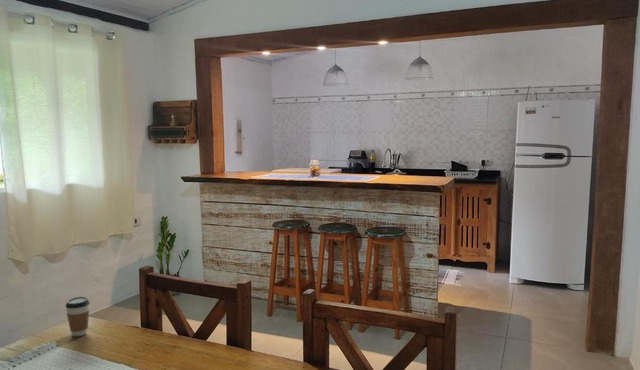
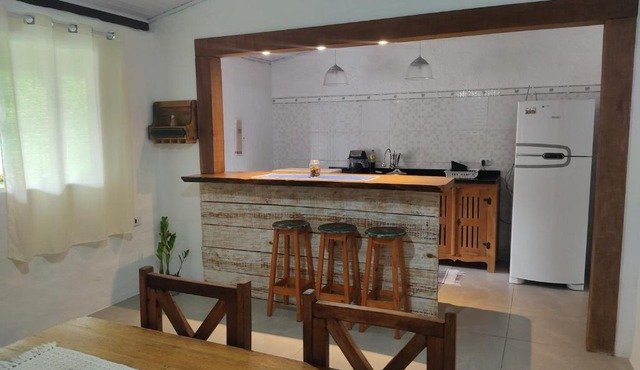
- coffee cup (78, 316)
